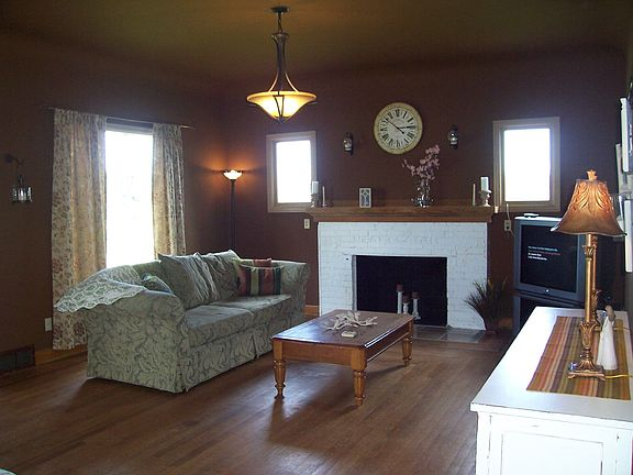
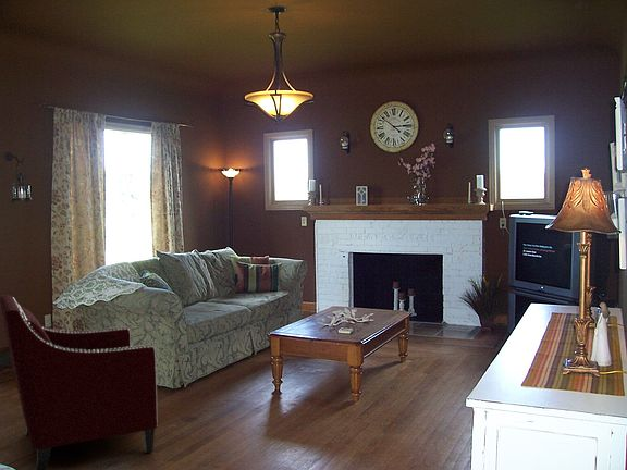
+ armchair (77, 370)
